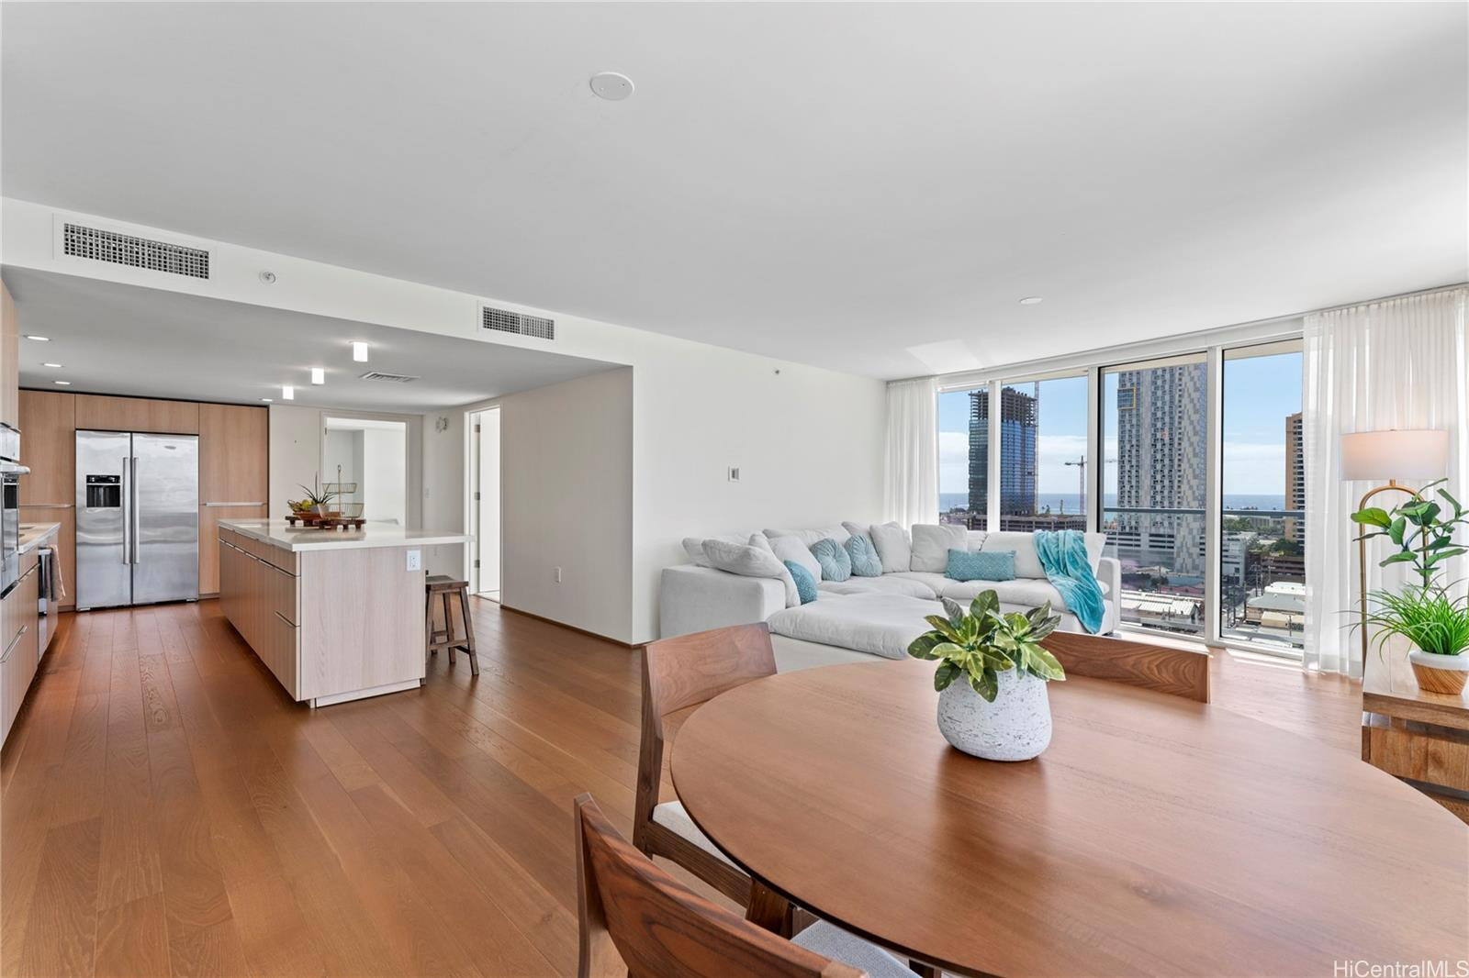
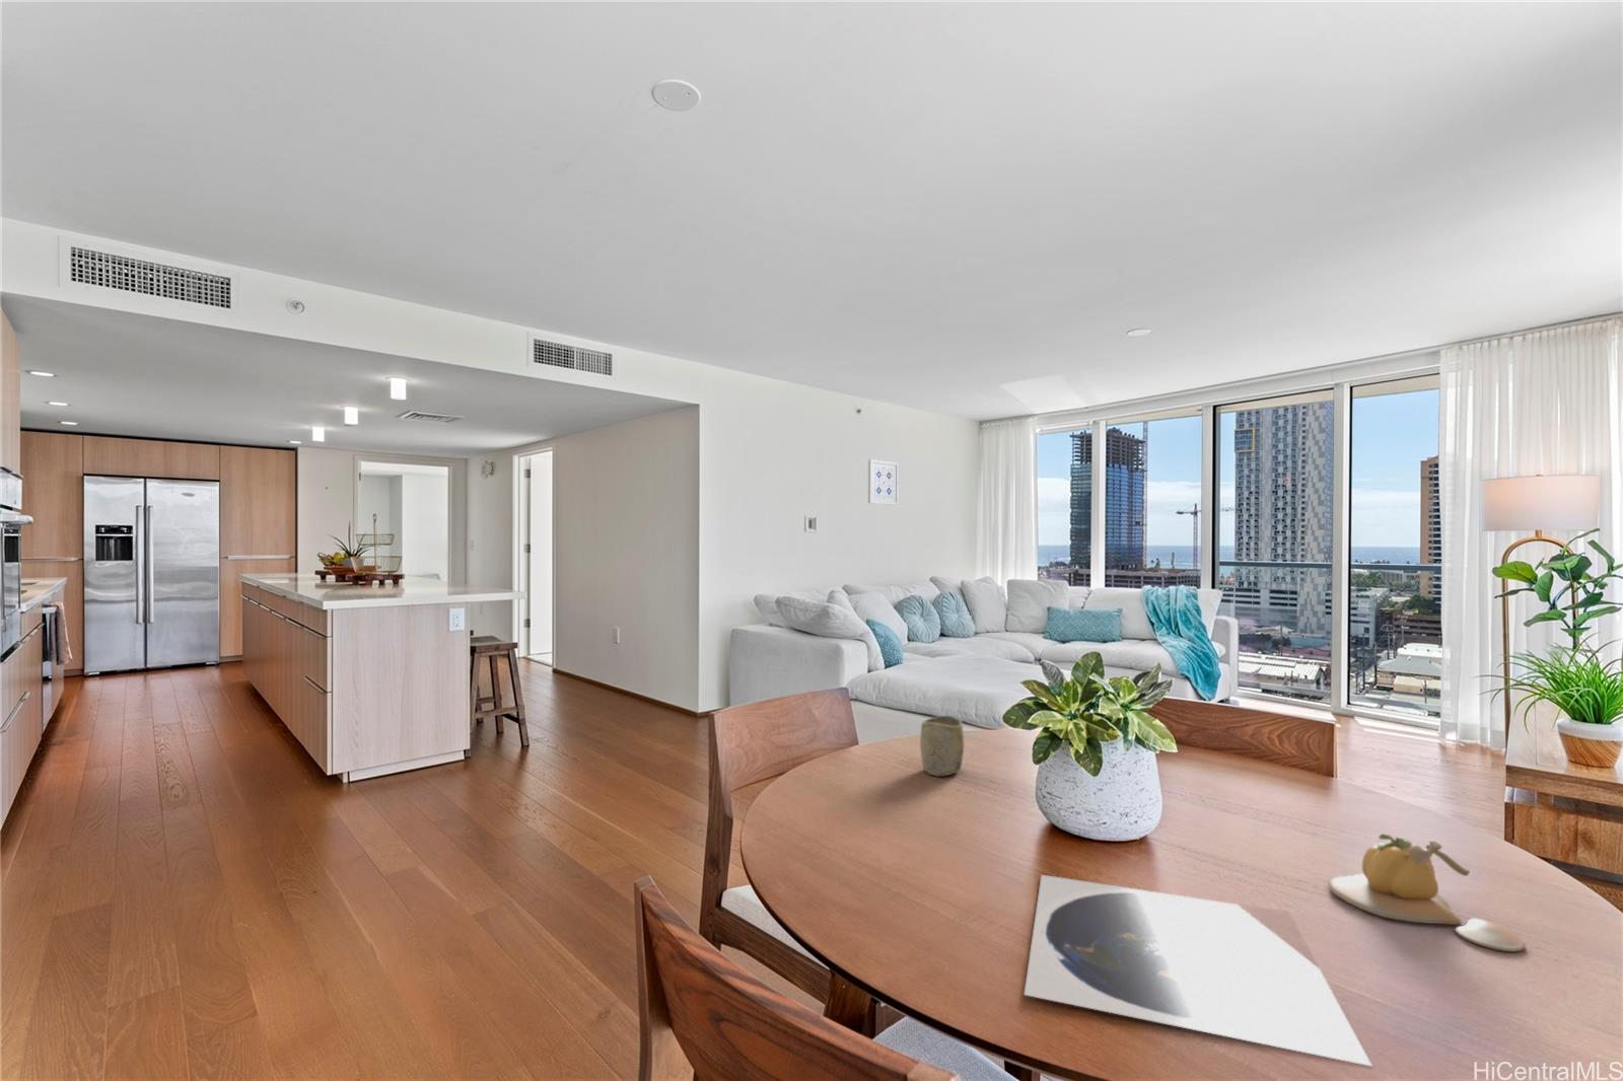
+ plate (1169, 949)
+ decorative pumpkin (1413, 875)
+ wall art (882, 481)
+ cup (941, 746)
